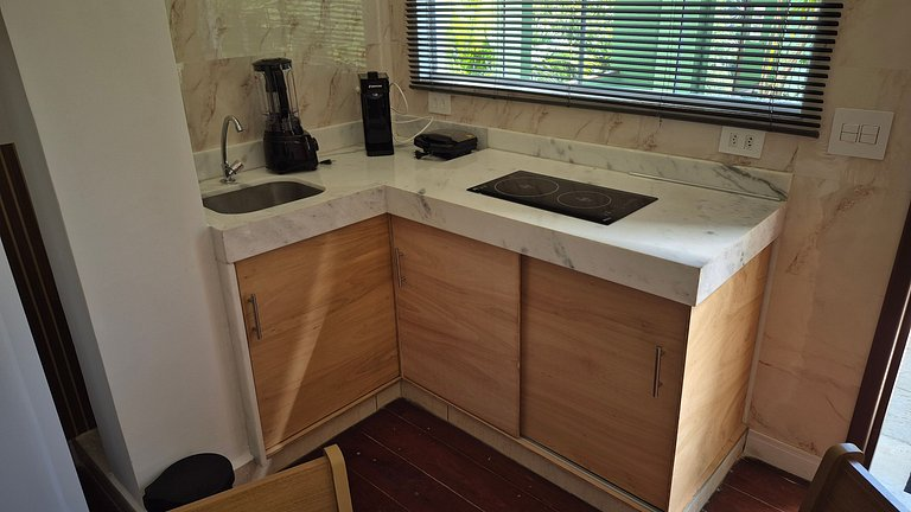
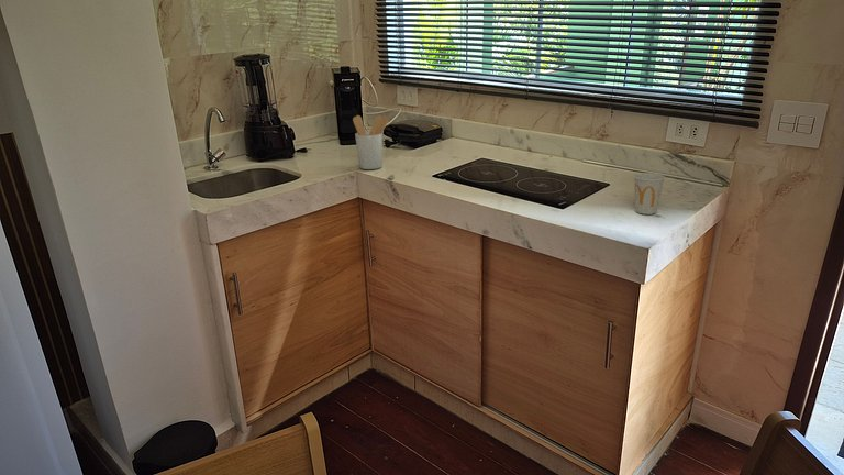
+ utensil holder (374, 141)
+ cup (647, 194)
